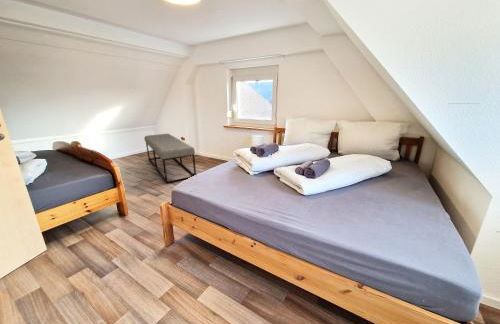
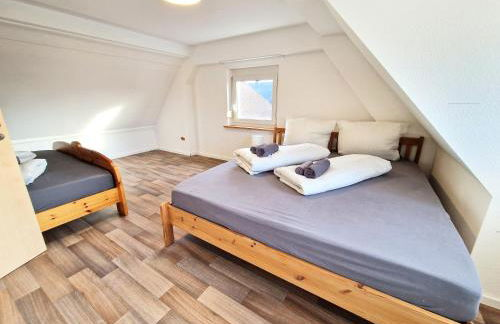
- bench (167, 154)
